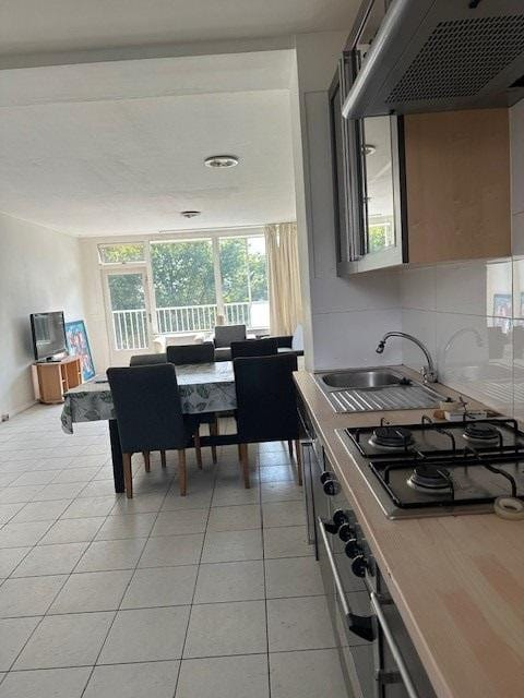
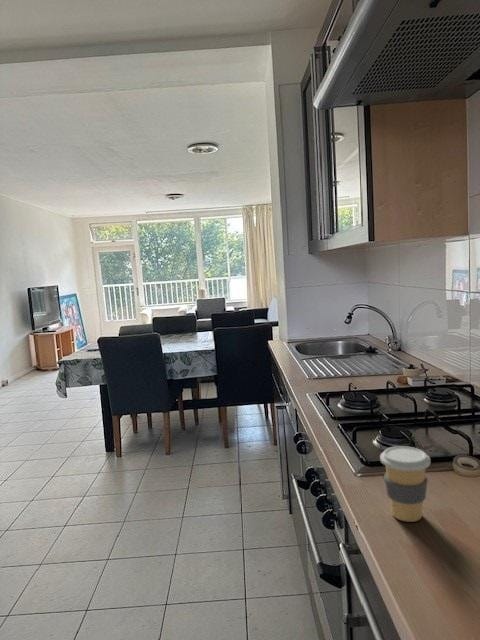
+ coffee cup (405, 484)
